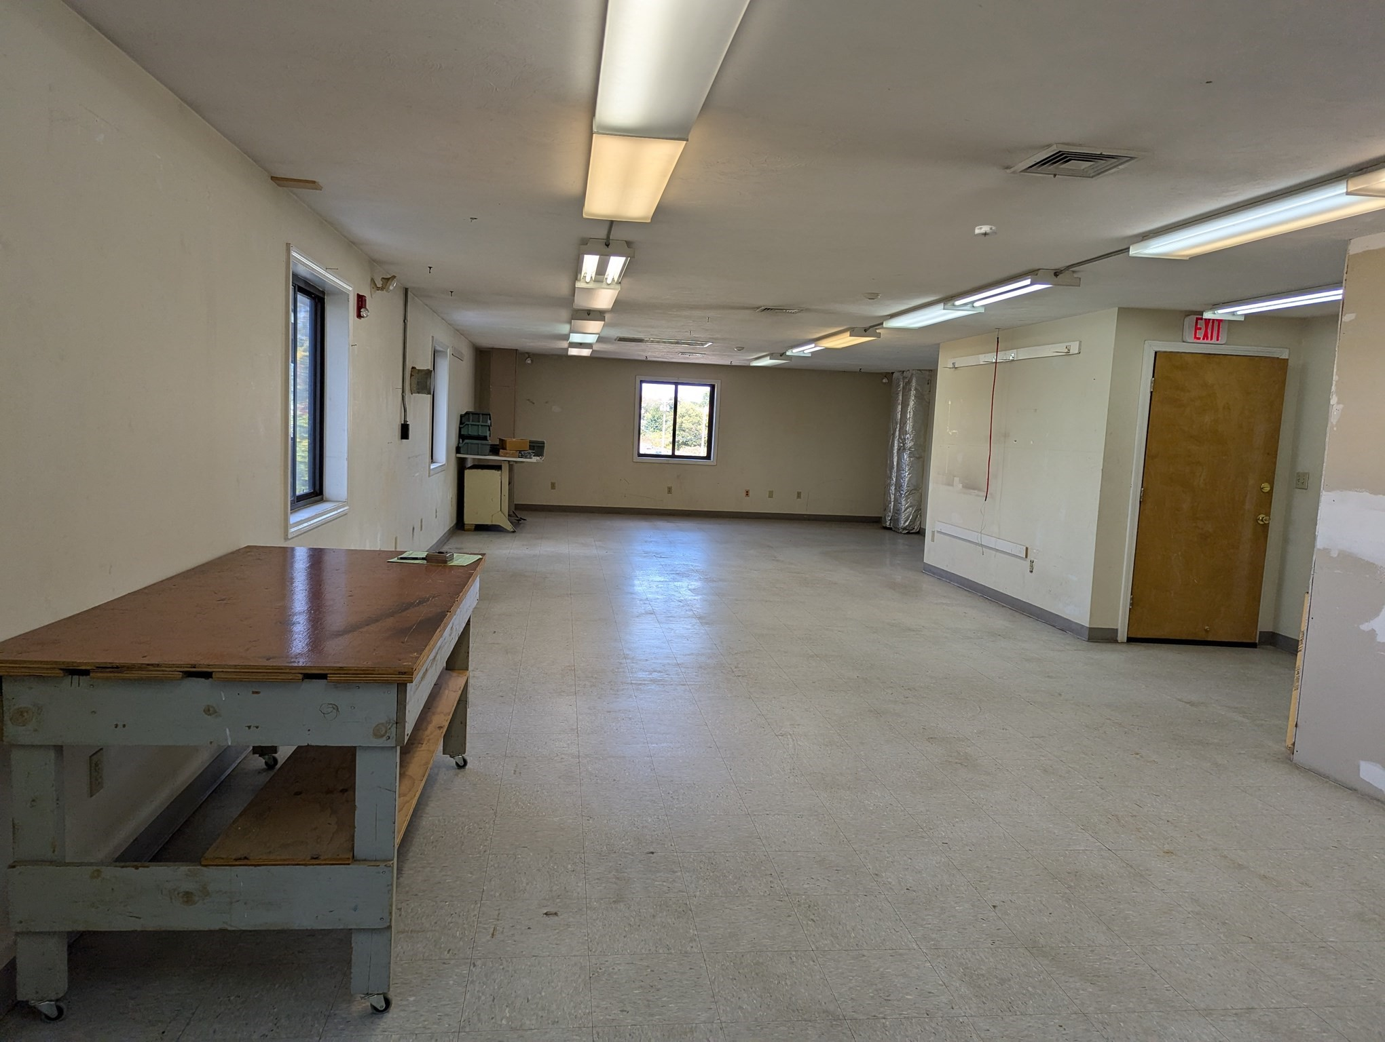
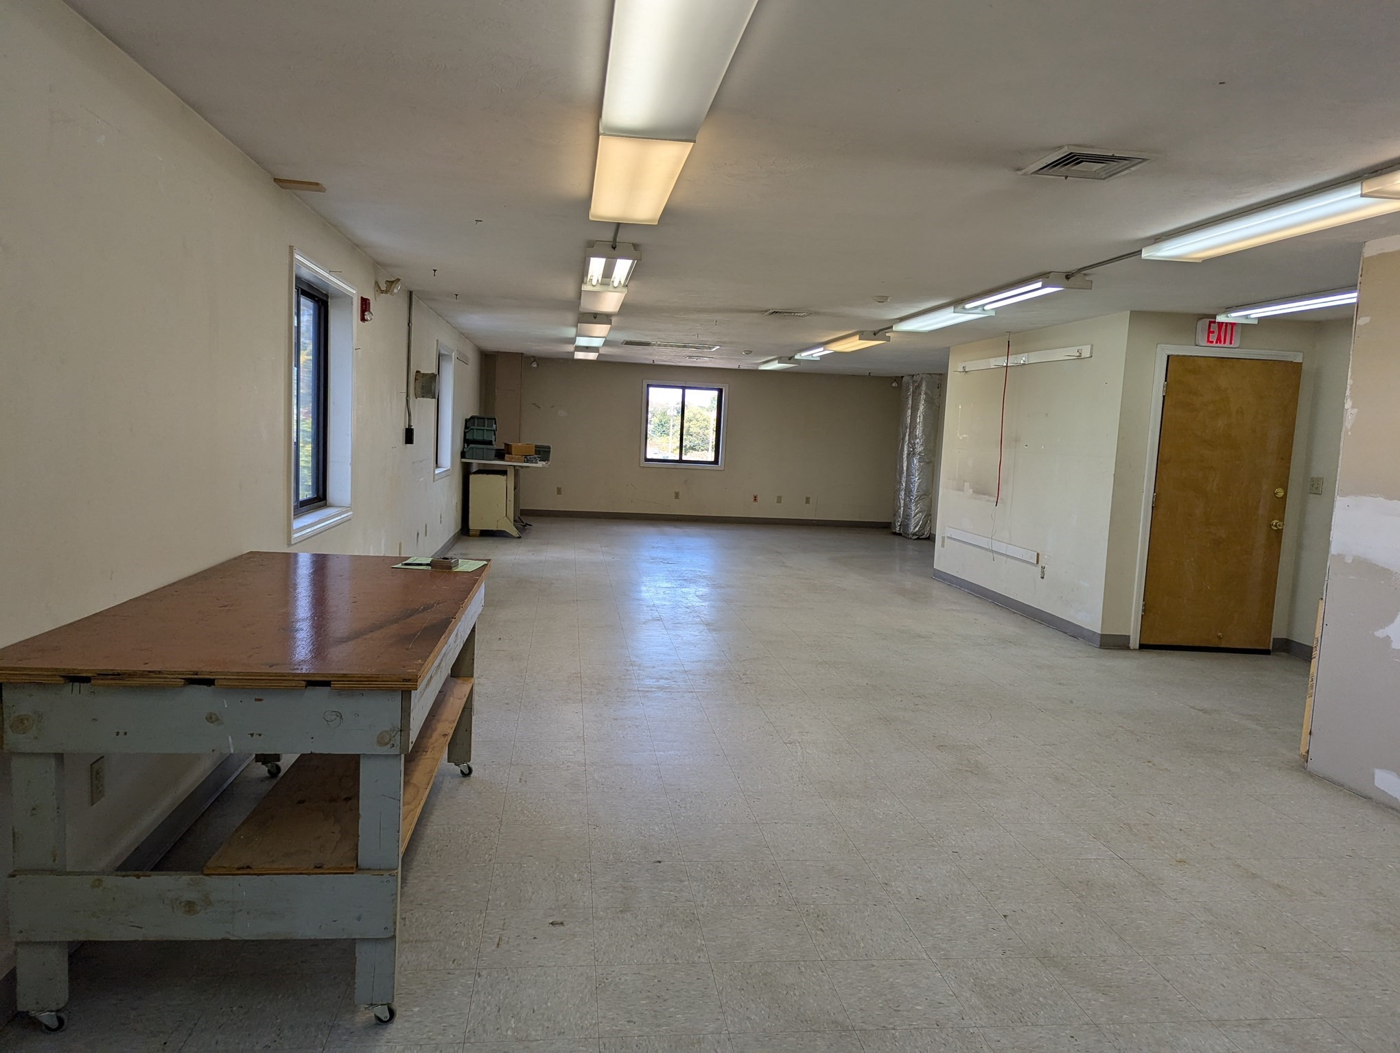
- smoke detector (984, 231)
